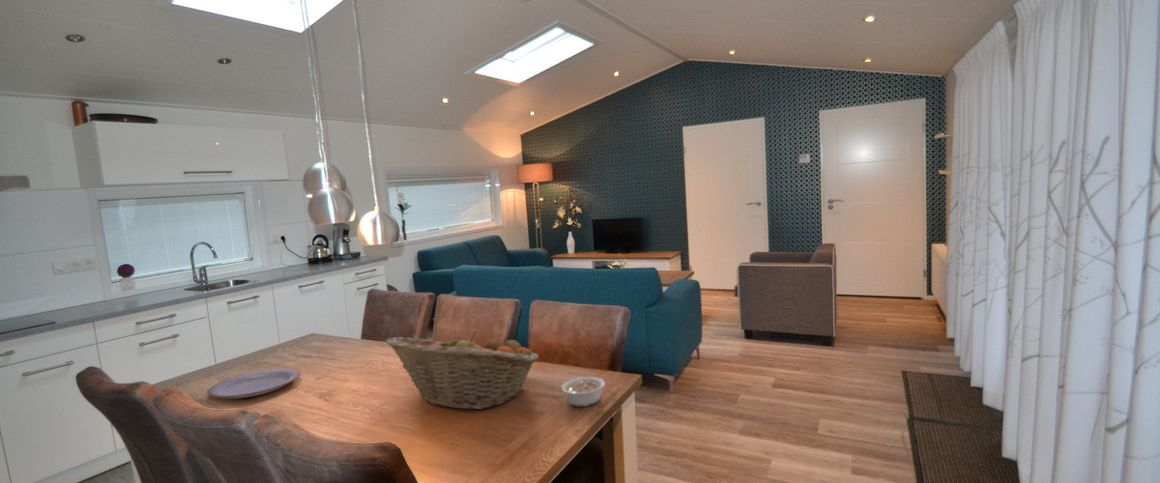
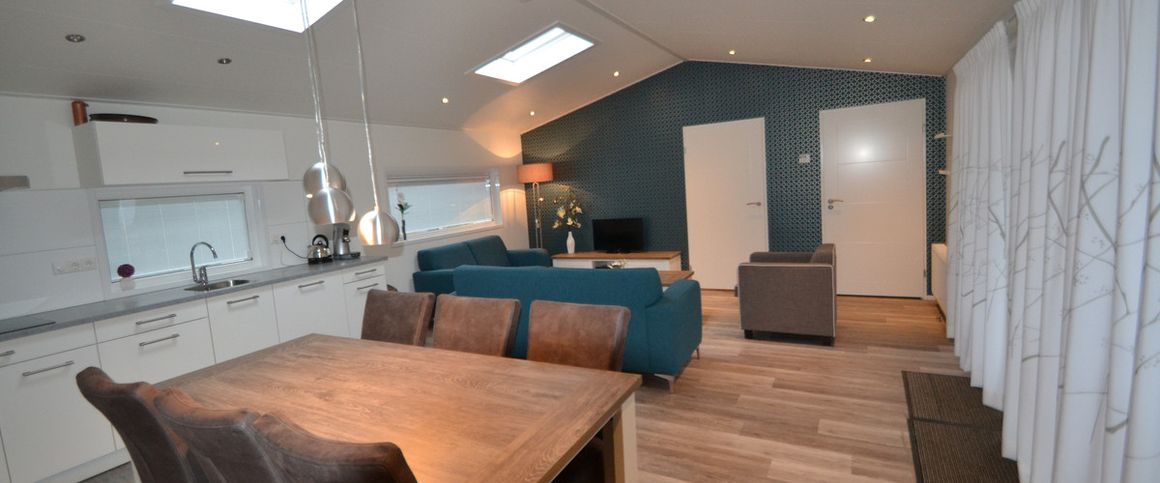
- fruit basket (463, 361)
- plate (255, 384)
- legume (582, 391)
